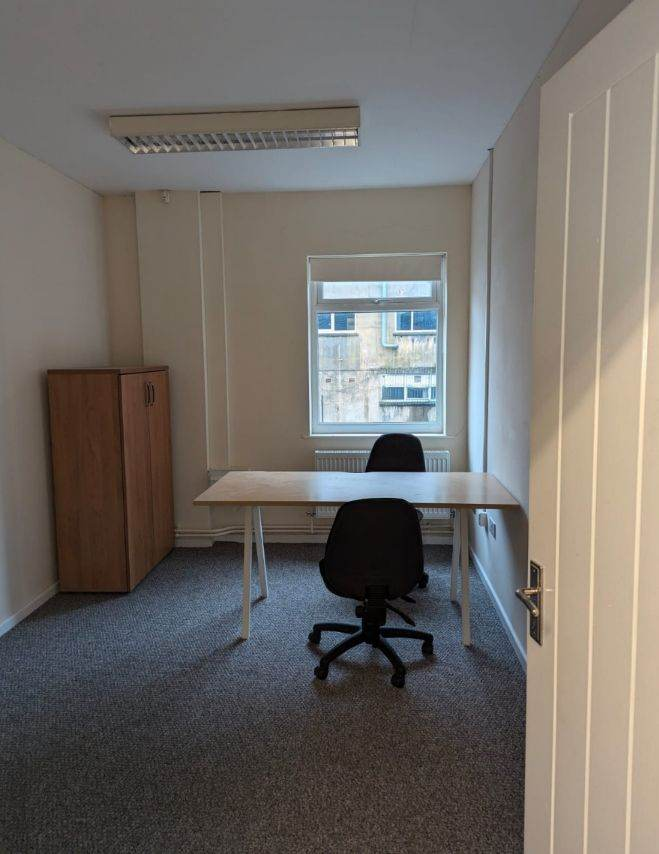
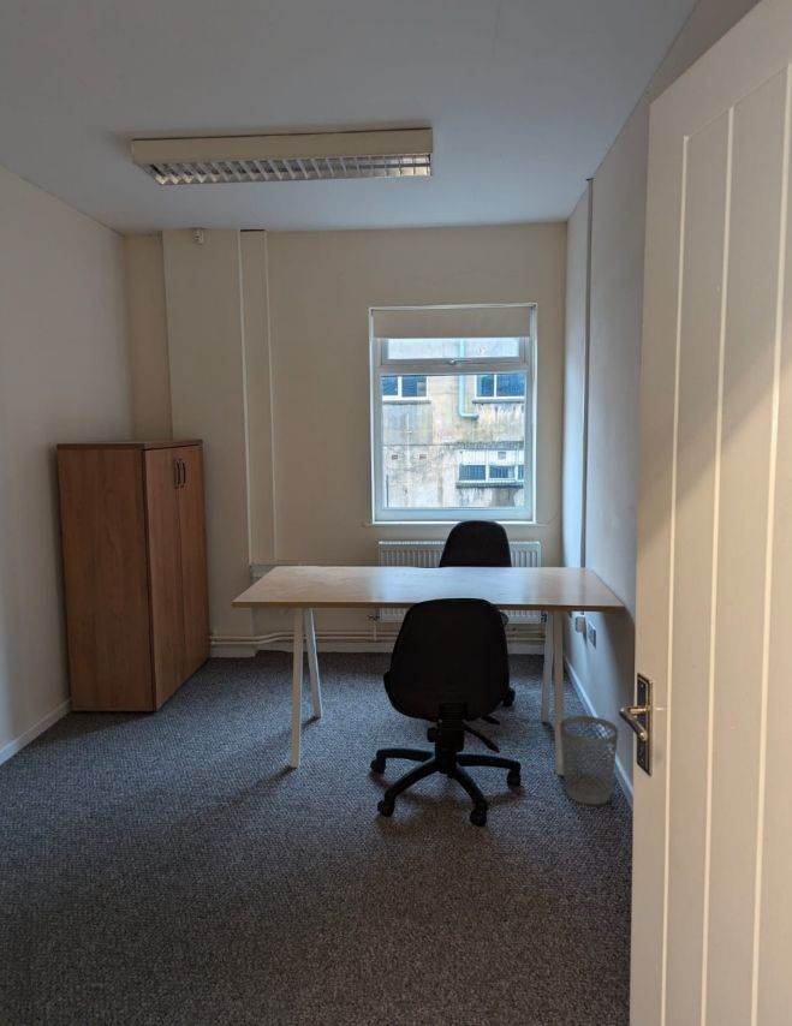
+ wastebasket (588, 759)
